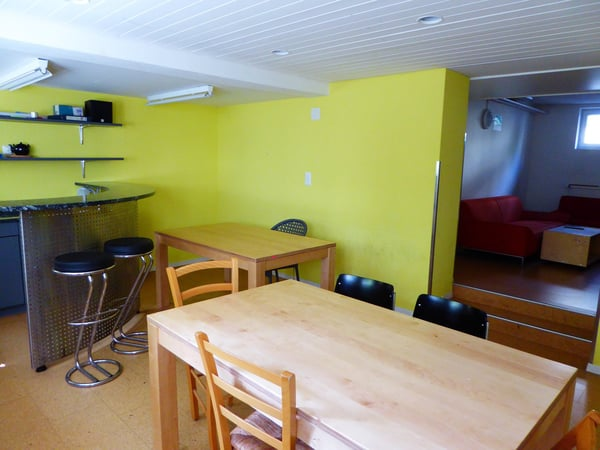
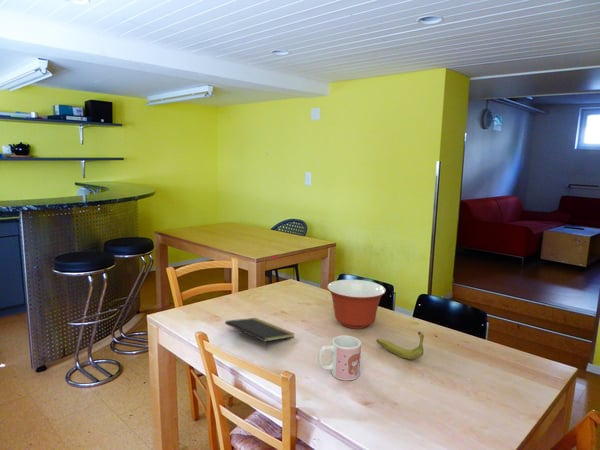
+ banana (396, 345)
+ mug (341, 357)
+ mixing bowl (355, 305)
+ notepad (259, 328)
